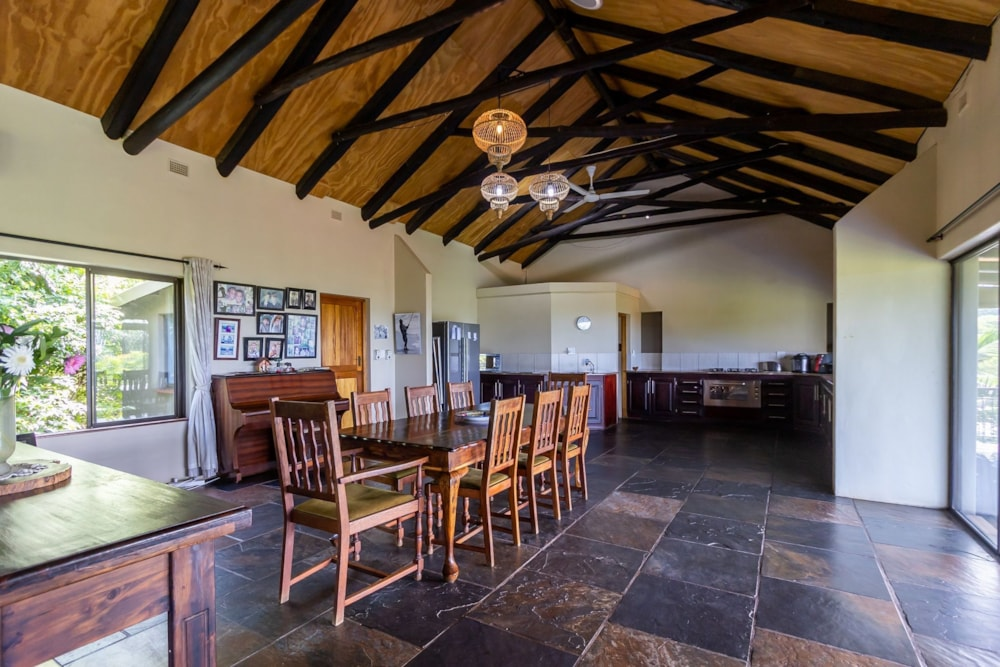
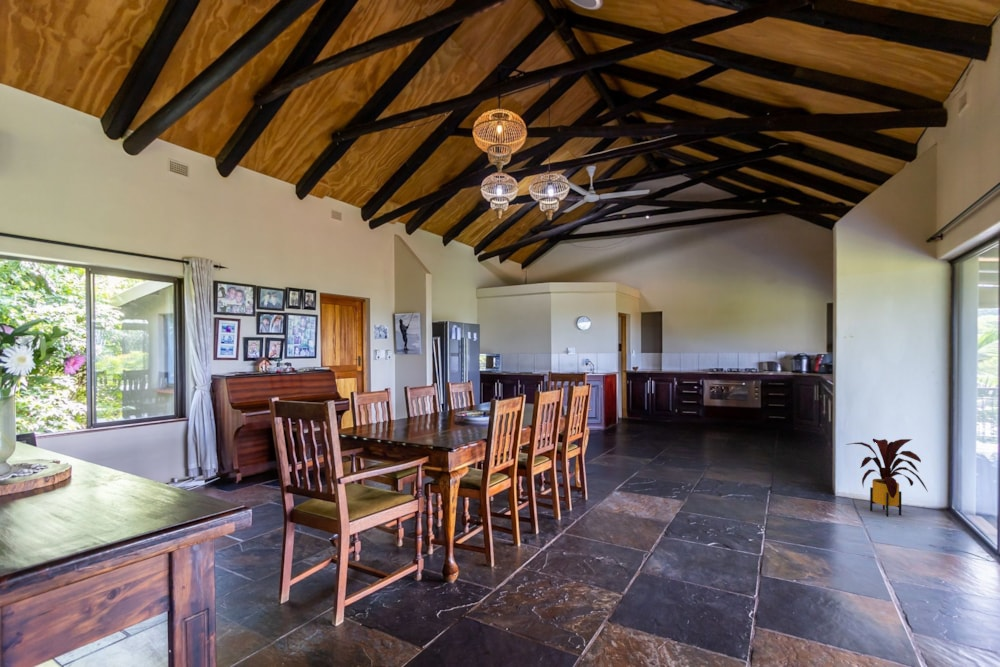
+ house plant (883, 475)
